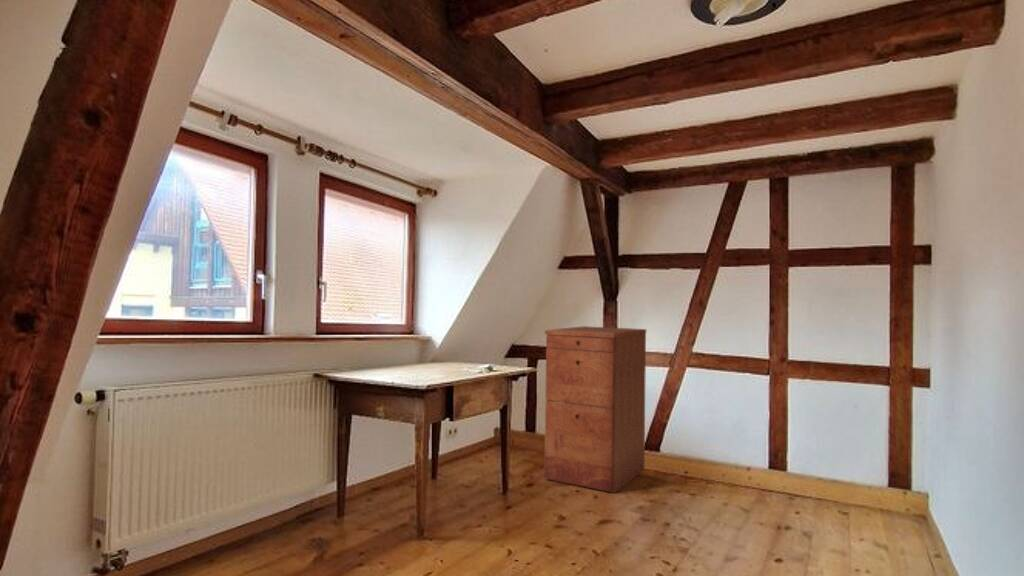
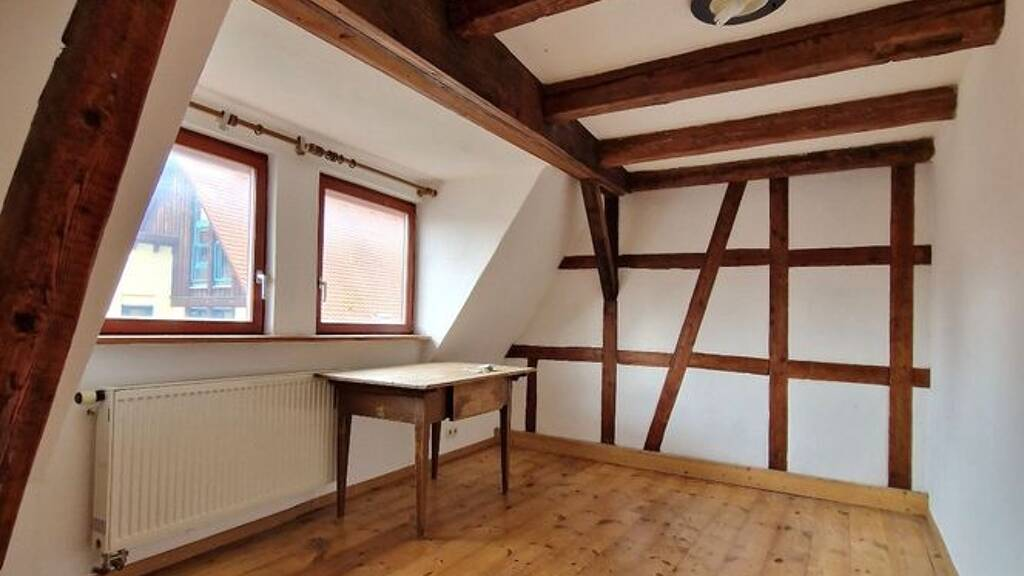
- filing cabinet (596, 402)
